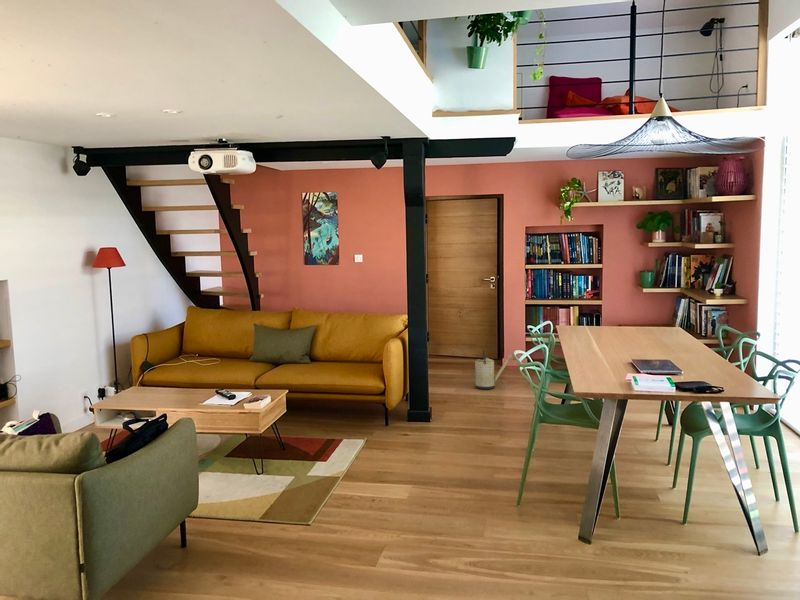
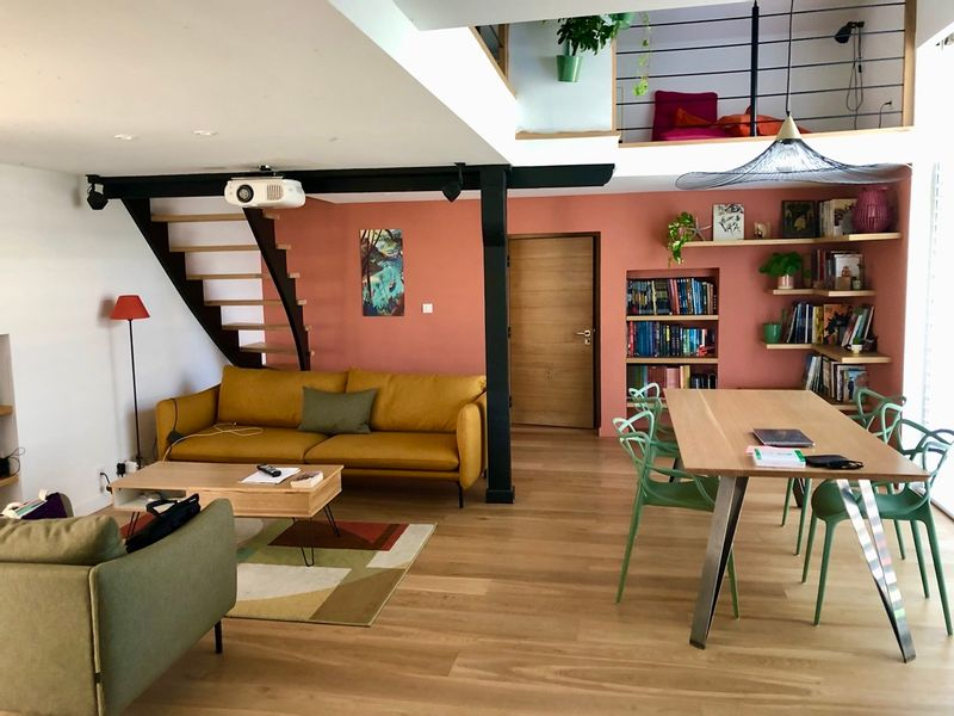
- watering can (493, 368)
